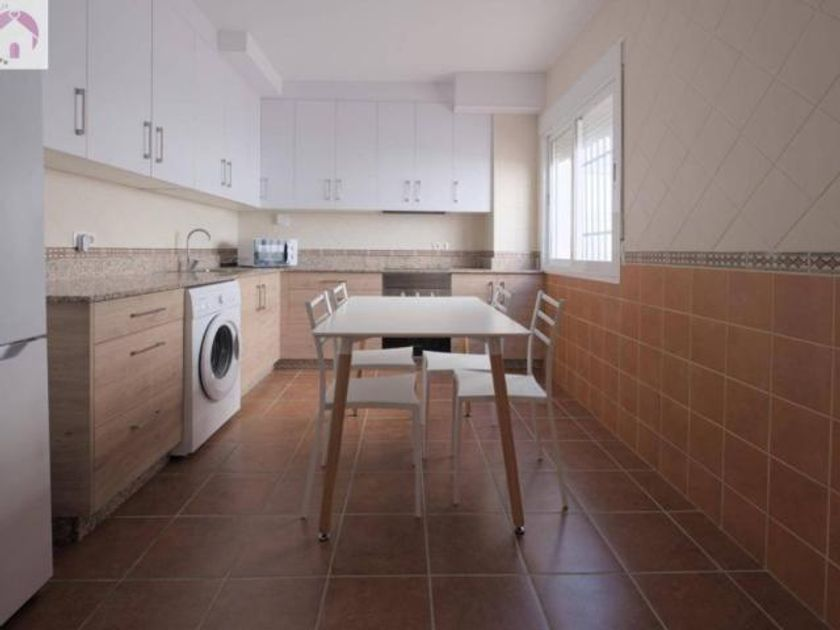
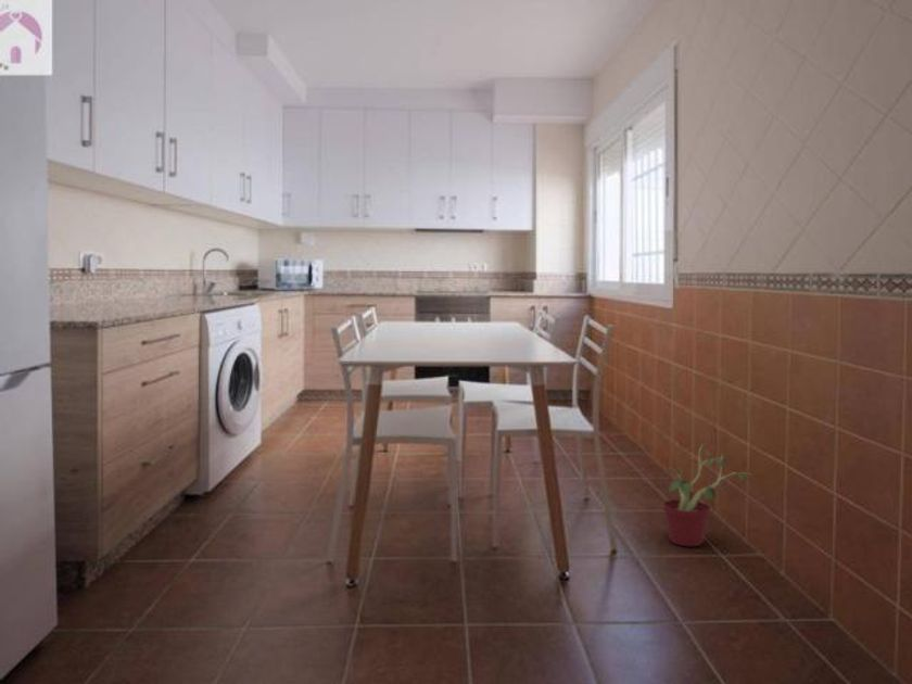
+ potted plant (706, 493)
